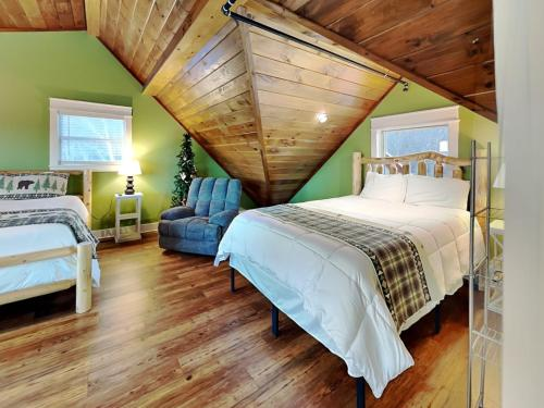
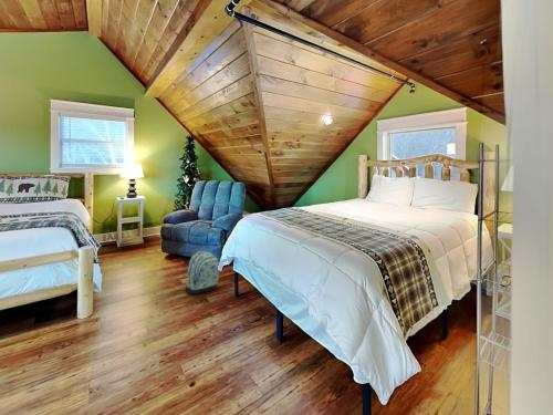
+ backpack (204, 271)
